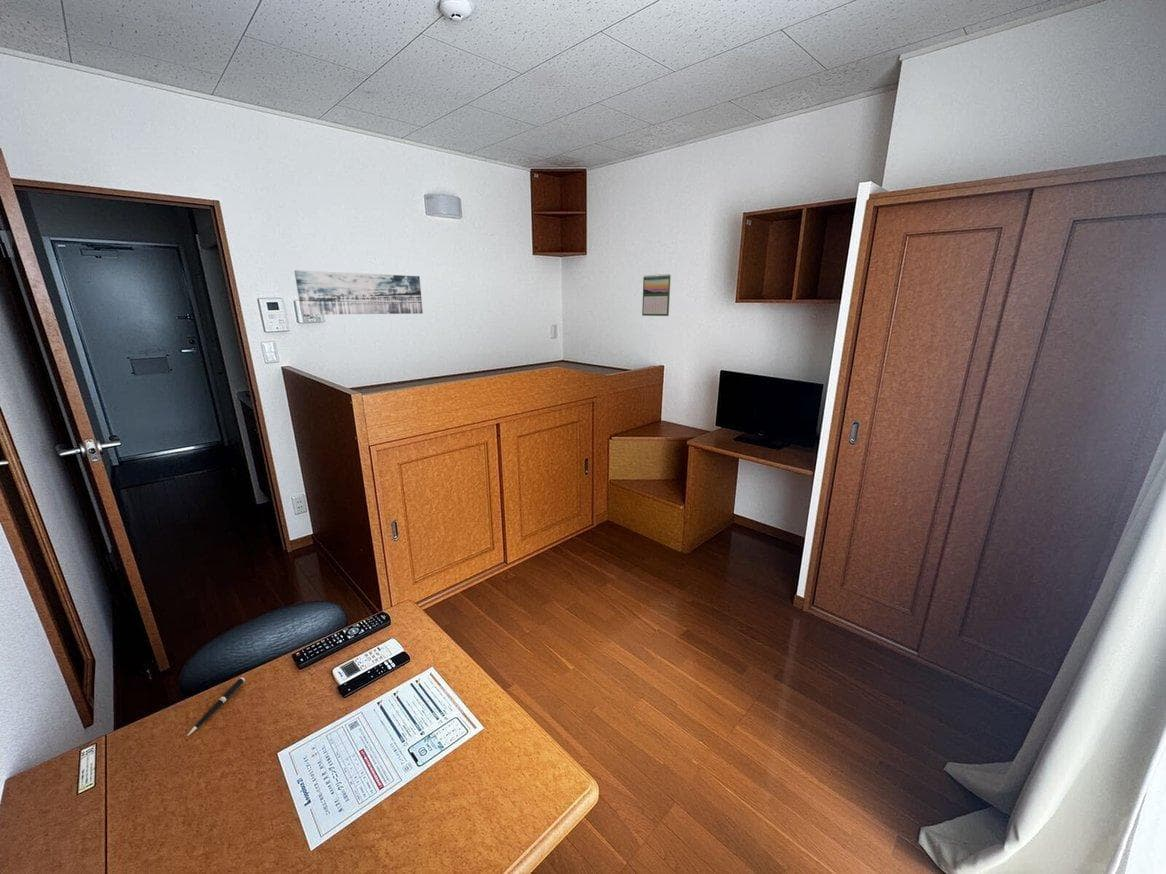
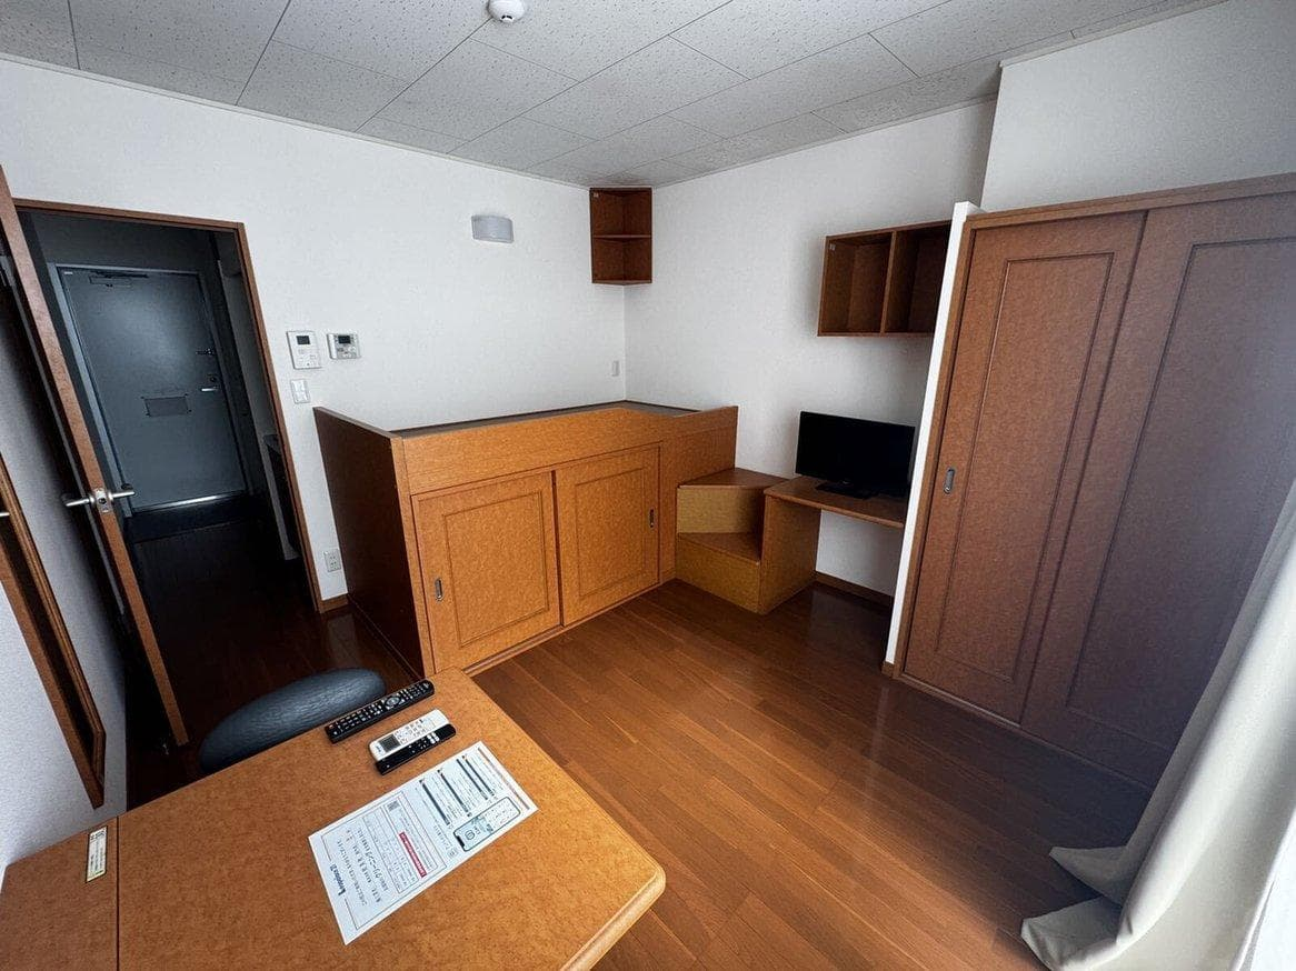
- calendar (656, 295)
- wall art (364, 294)
- pen (216, 705)
